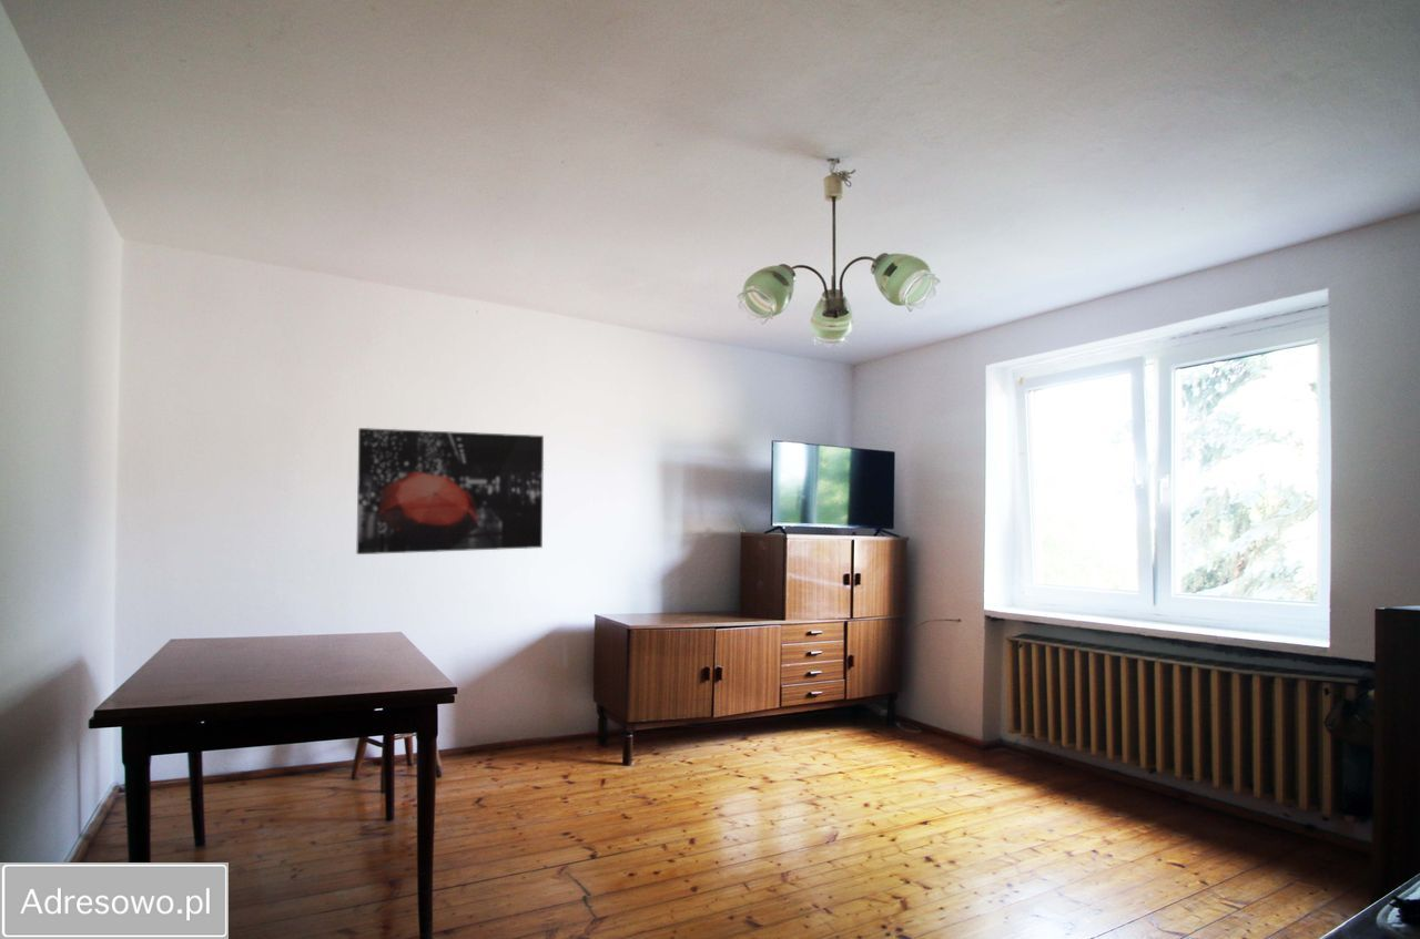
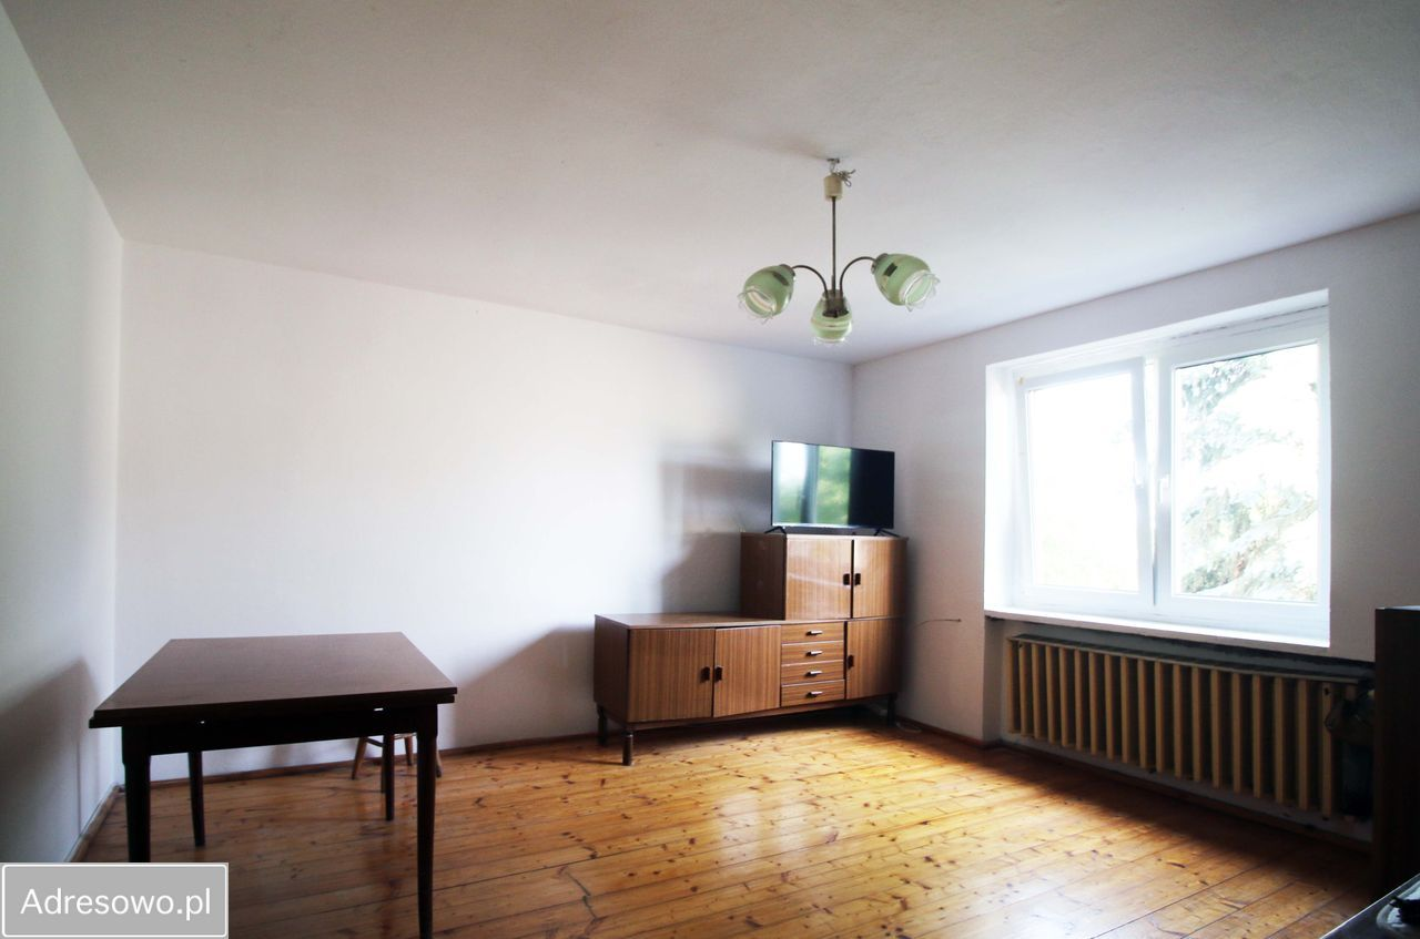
- wall art (455, 491)
